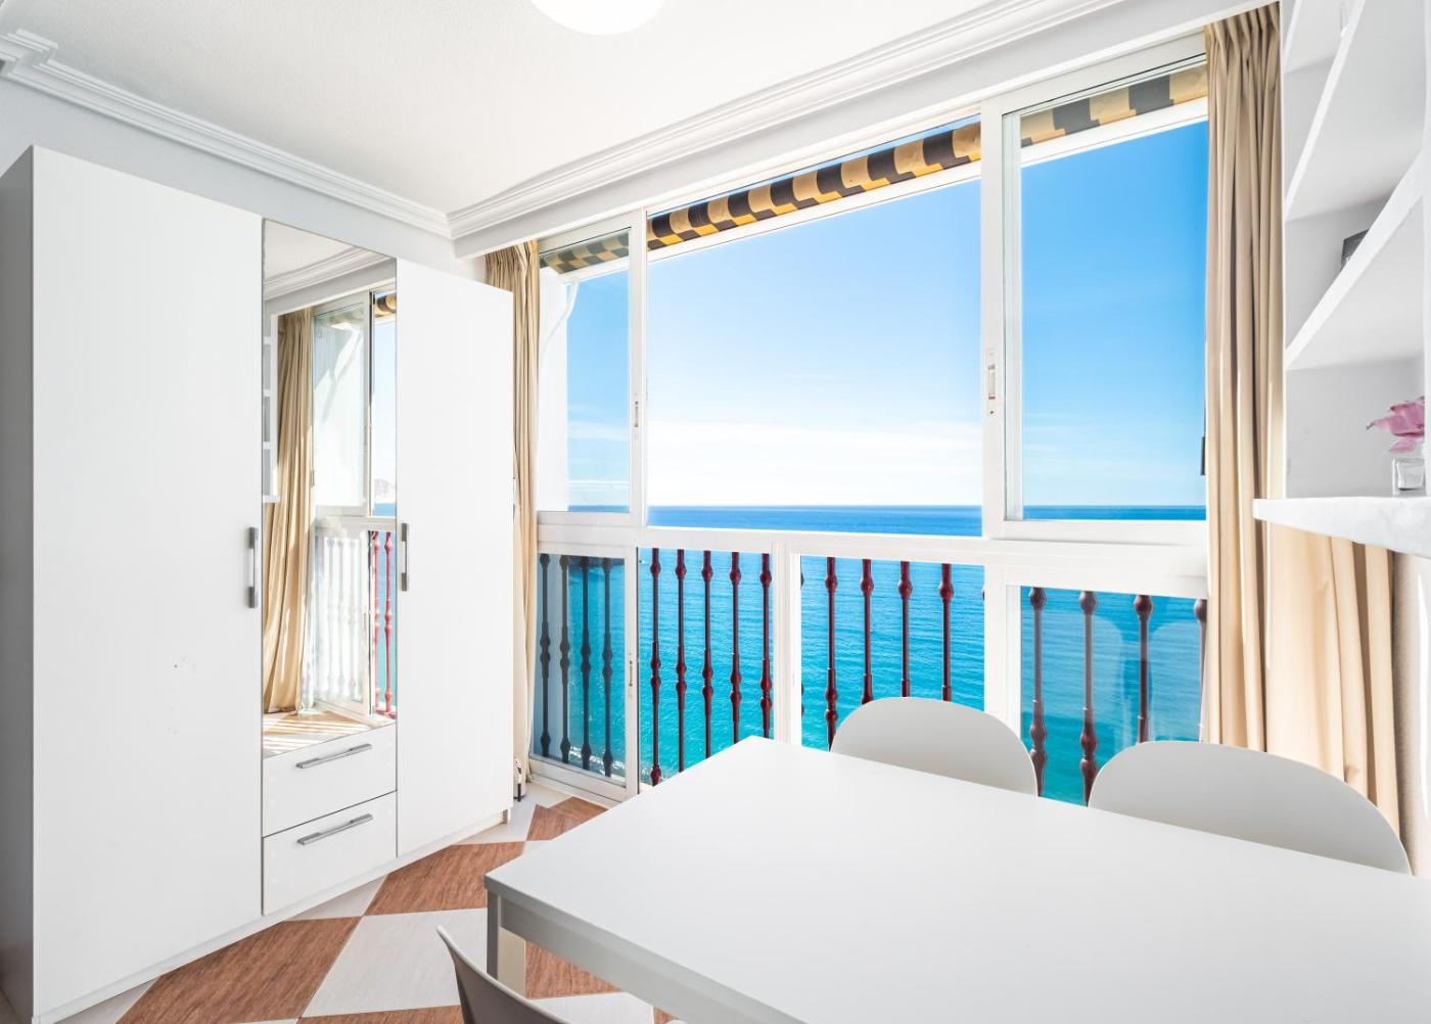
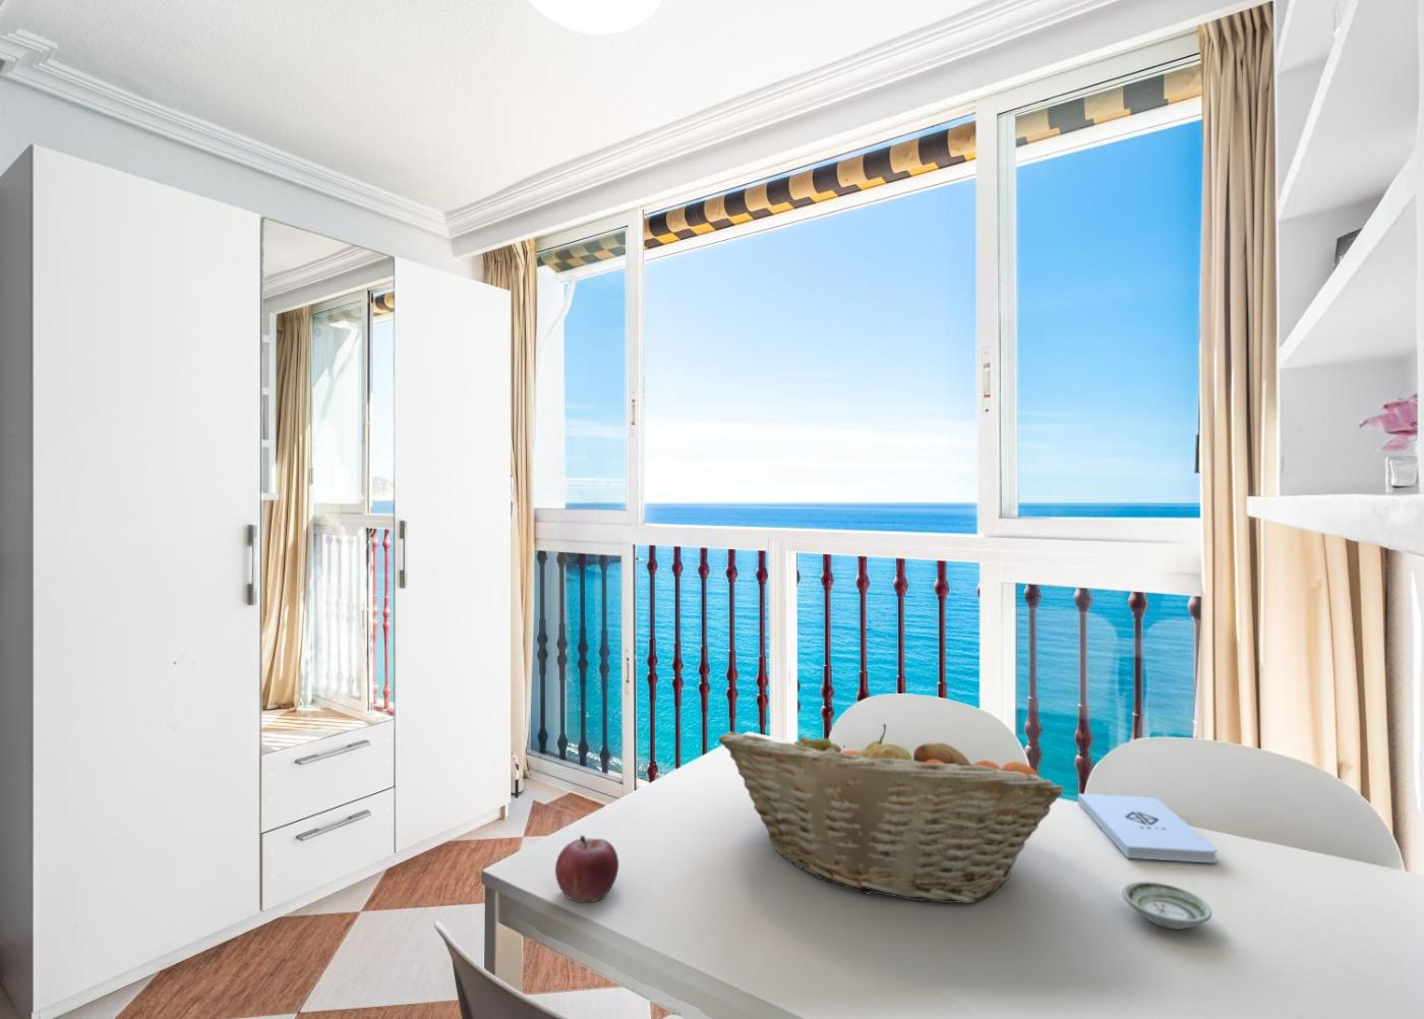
+ fruit basket (878, 787)
+ saucer (1166, 908)
+ fruit (587, 862)
+ notepad (1143, 825)
